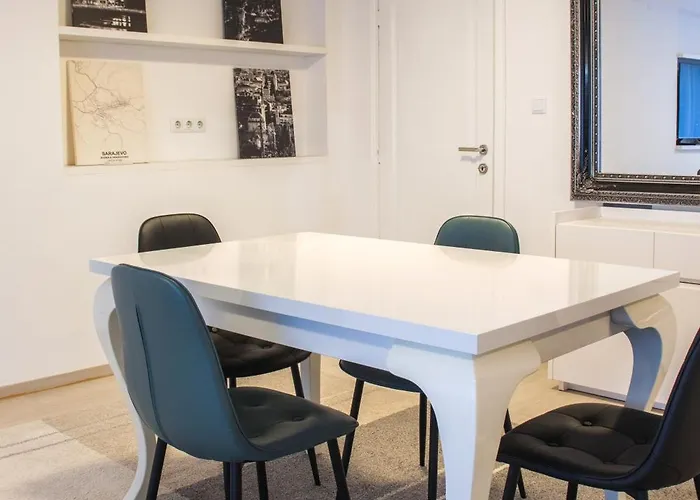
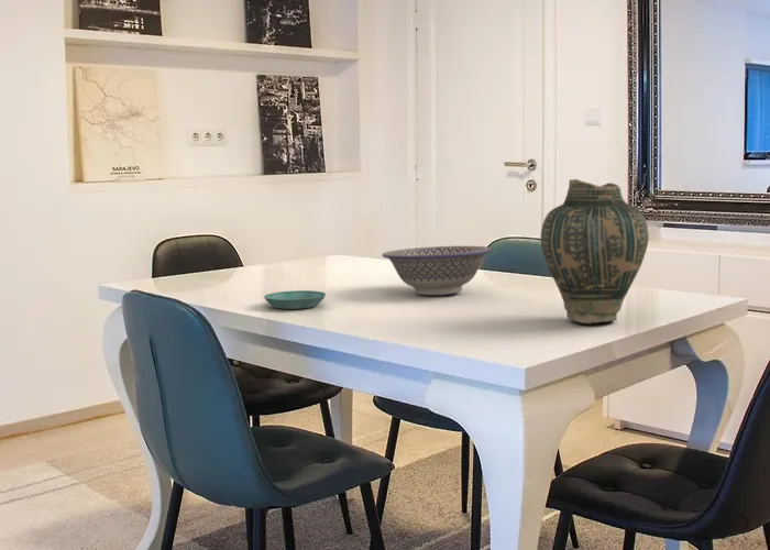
+ bowl (437, 271)
+ vase (593, 251)
+ saucer (295, 299)
